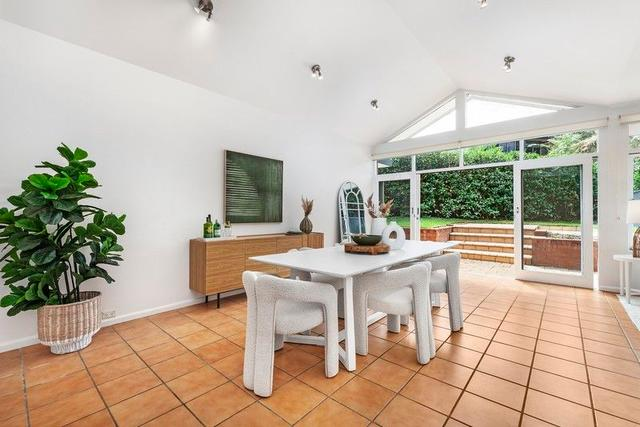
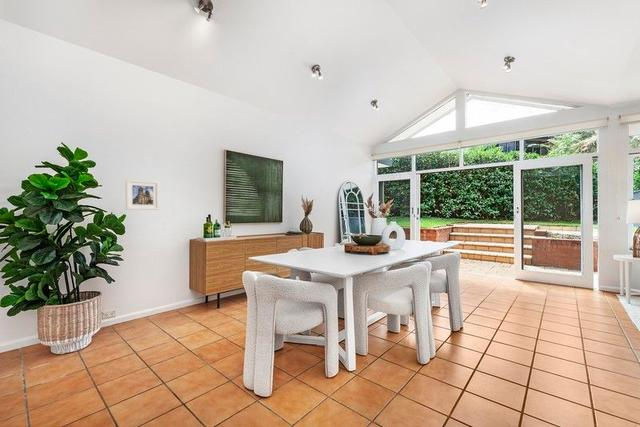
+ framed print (143, 195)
